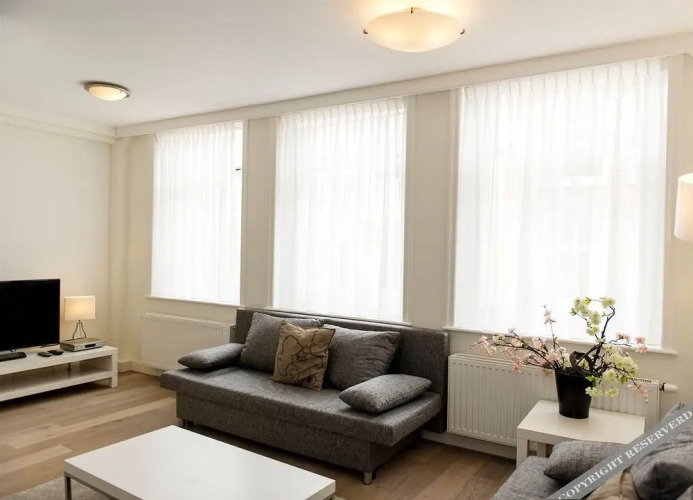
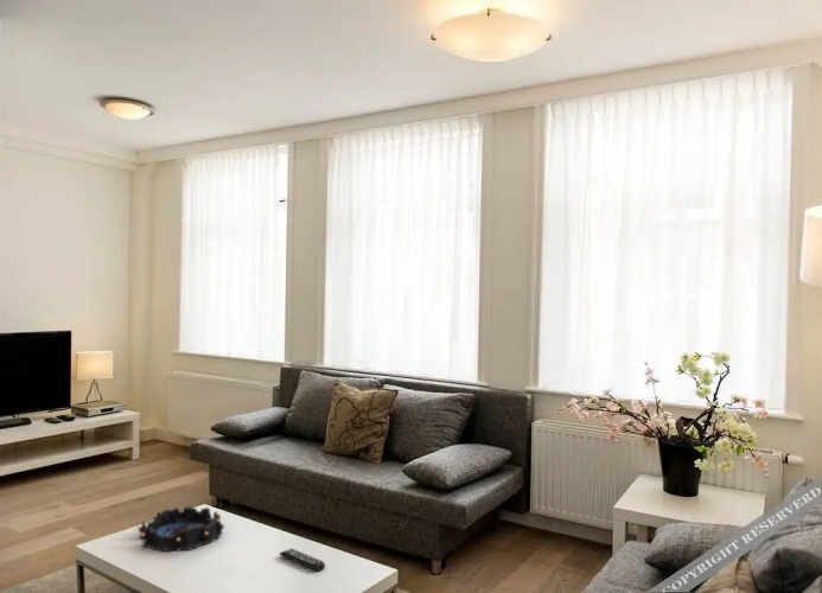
+ decorative bowl (181, 525)
+ remote control (301, 559)
